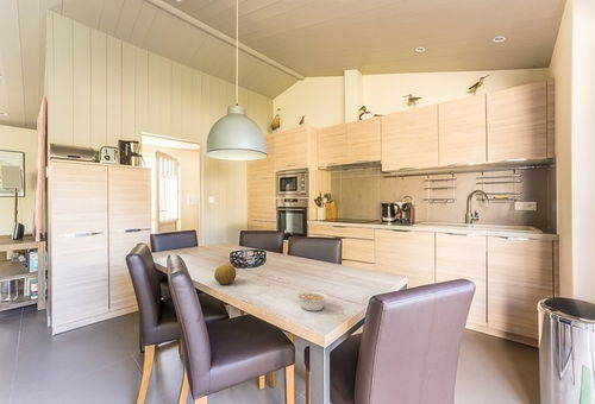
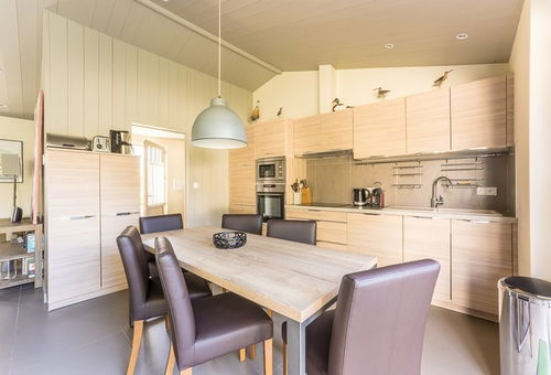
- legume (313, 299)
- fruit (225, 273)
